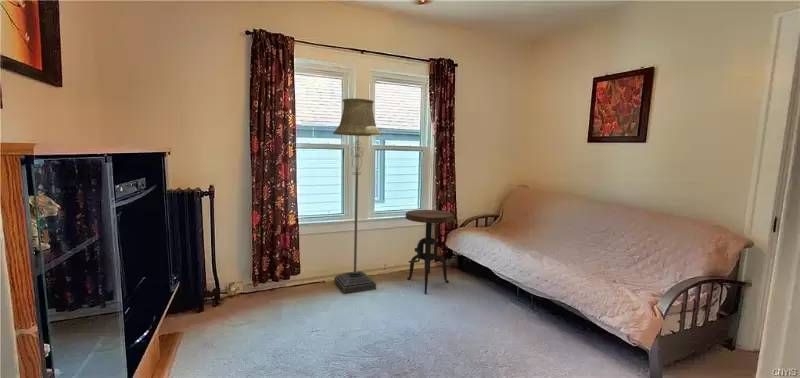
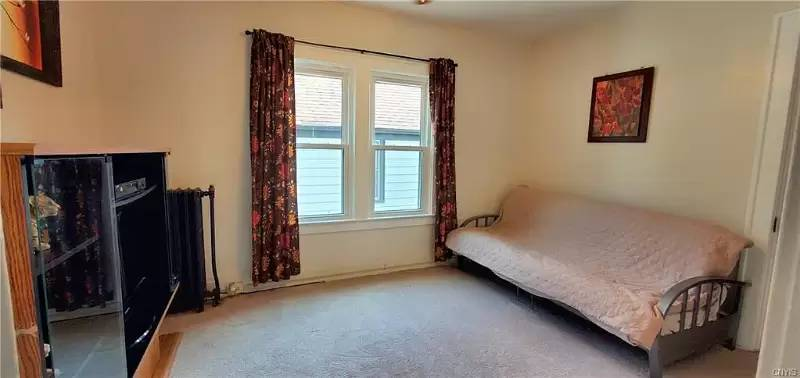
- side table (428, 249)
- floor lamp (356, 195)
